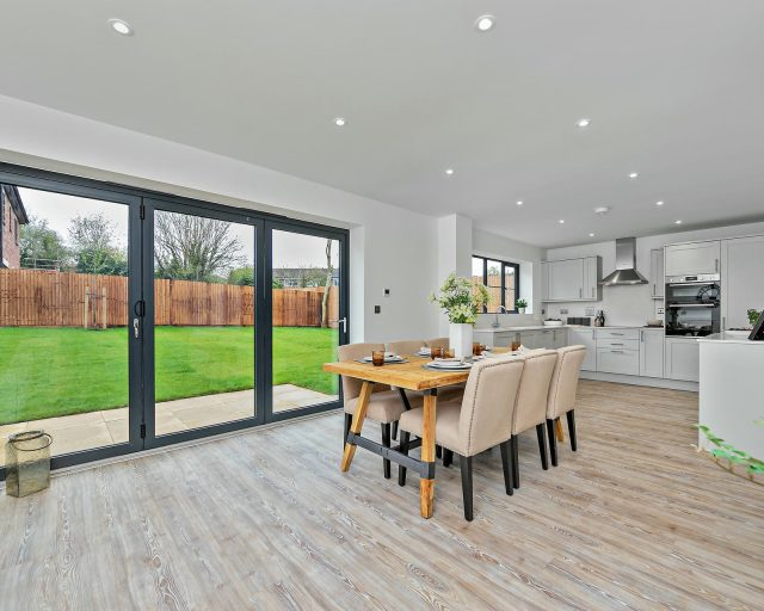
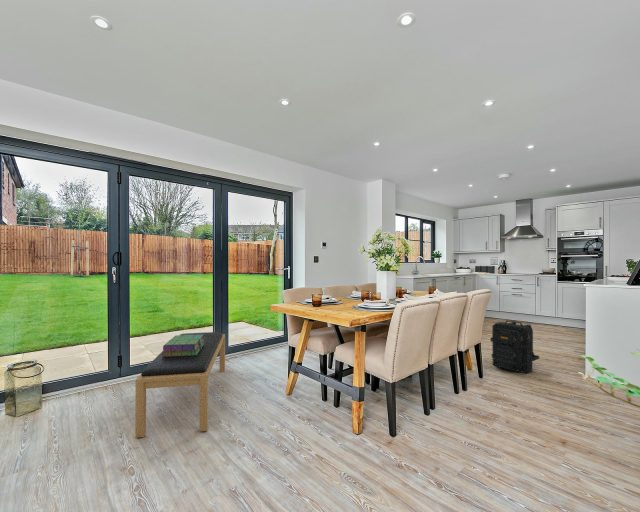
+ stack of books (184, 344)
+ backpack (513, 344)
+ bench (190, 371)
